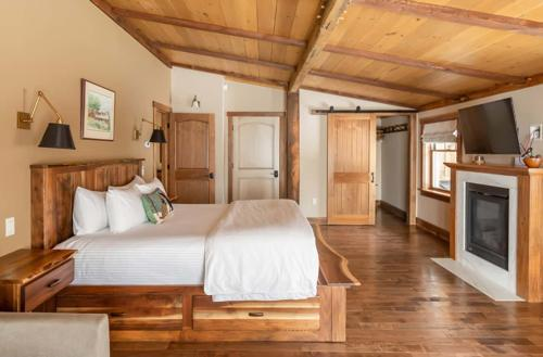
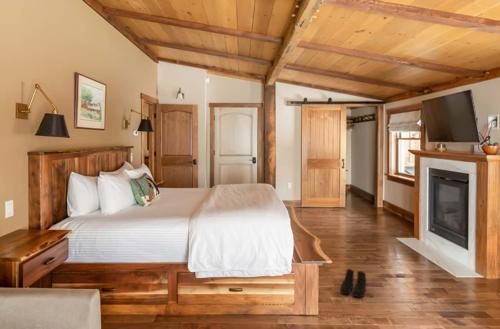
+ boots (353, 281)
